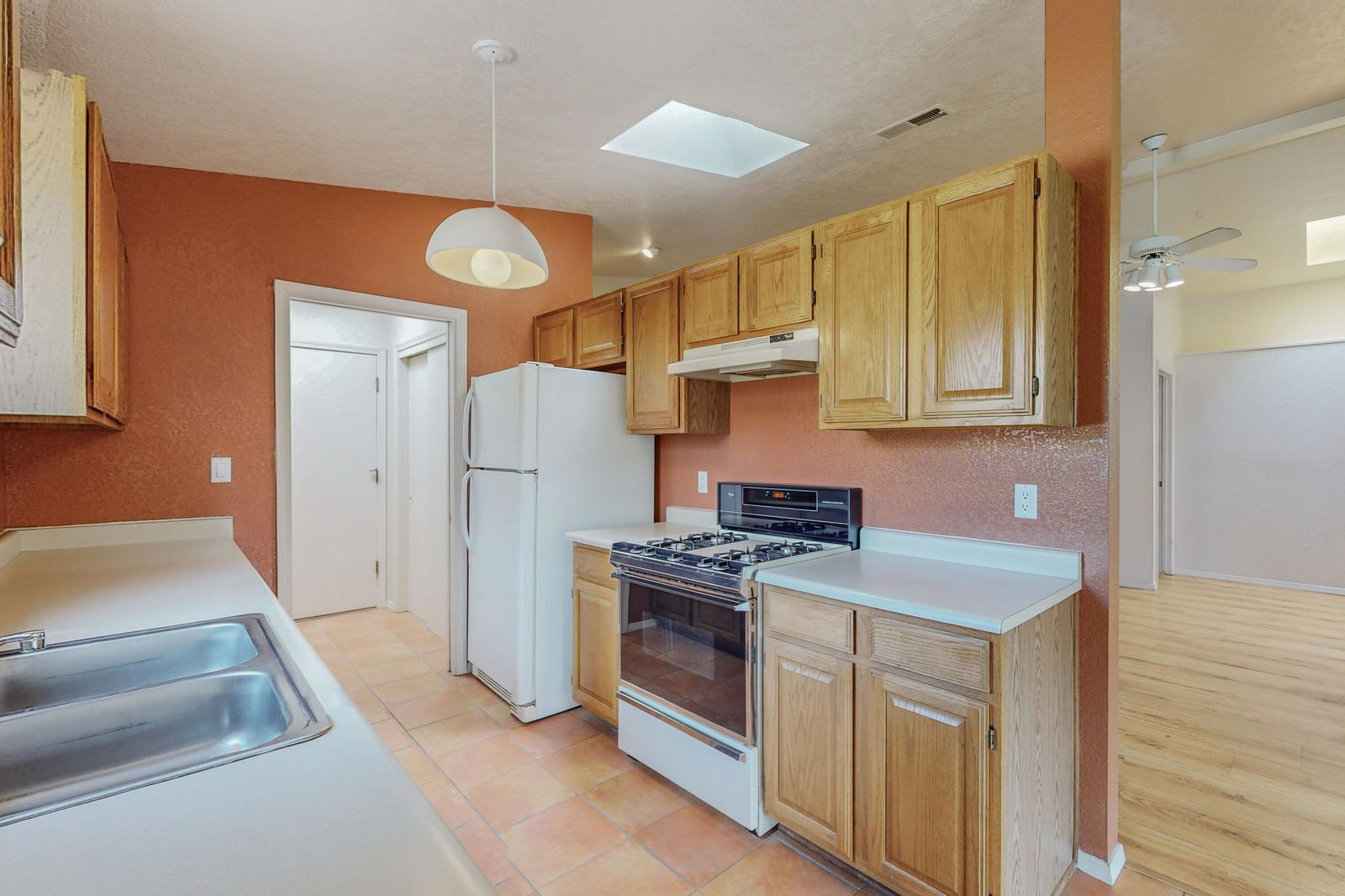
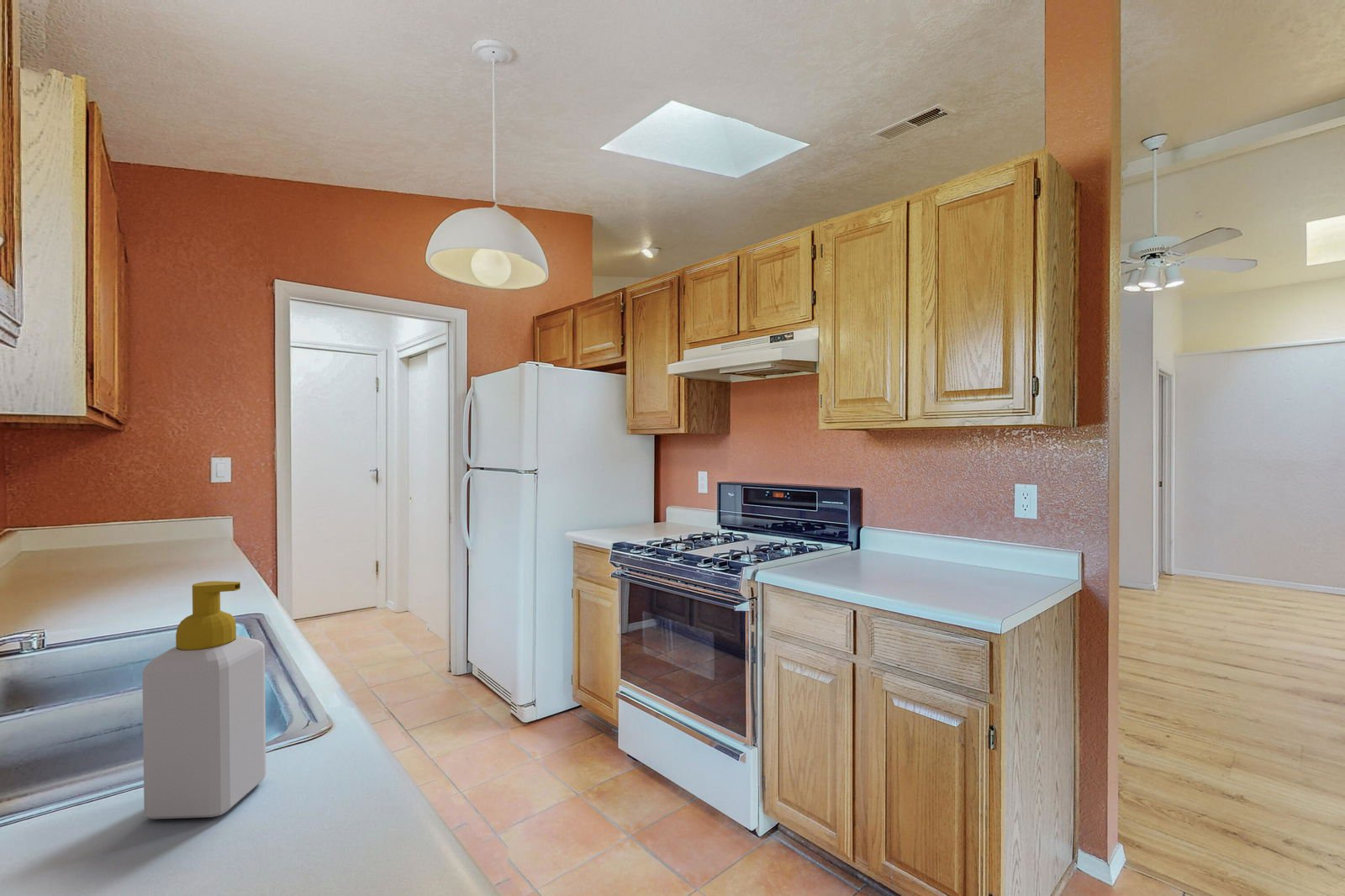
+ soap bottle (207, 691)
